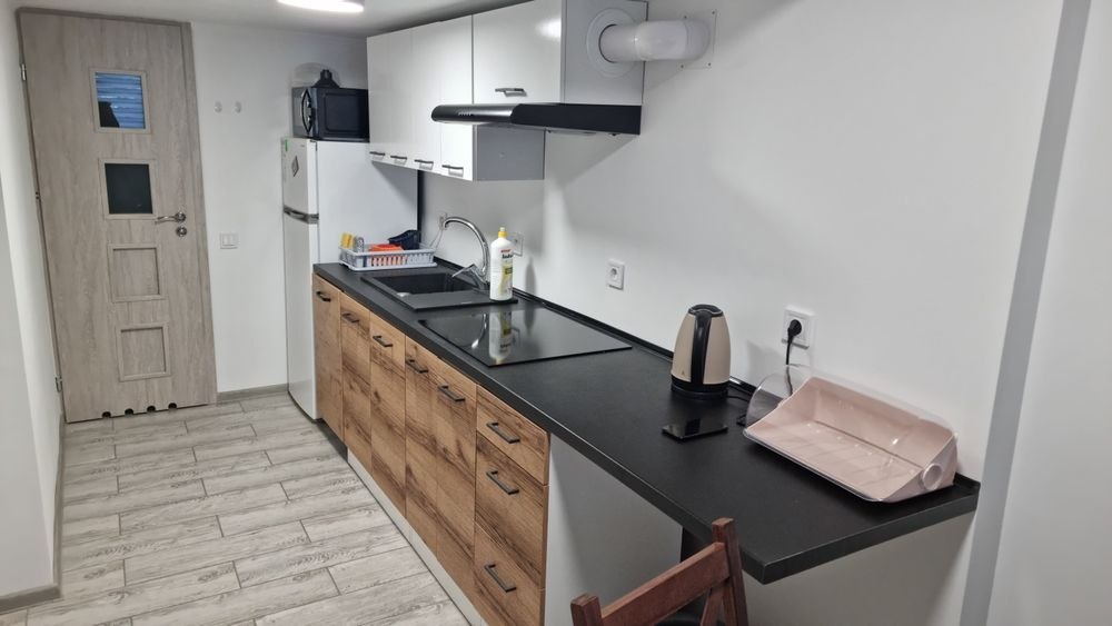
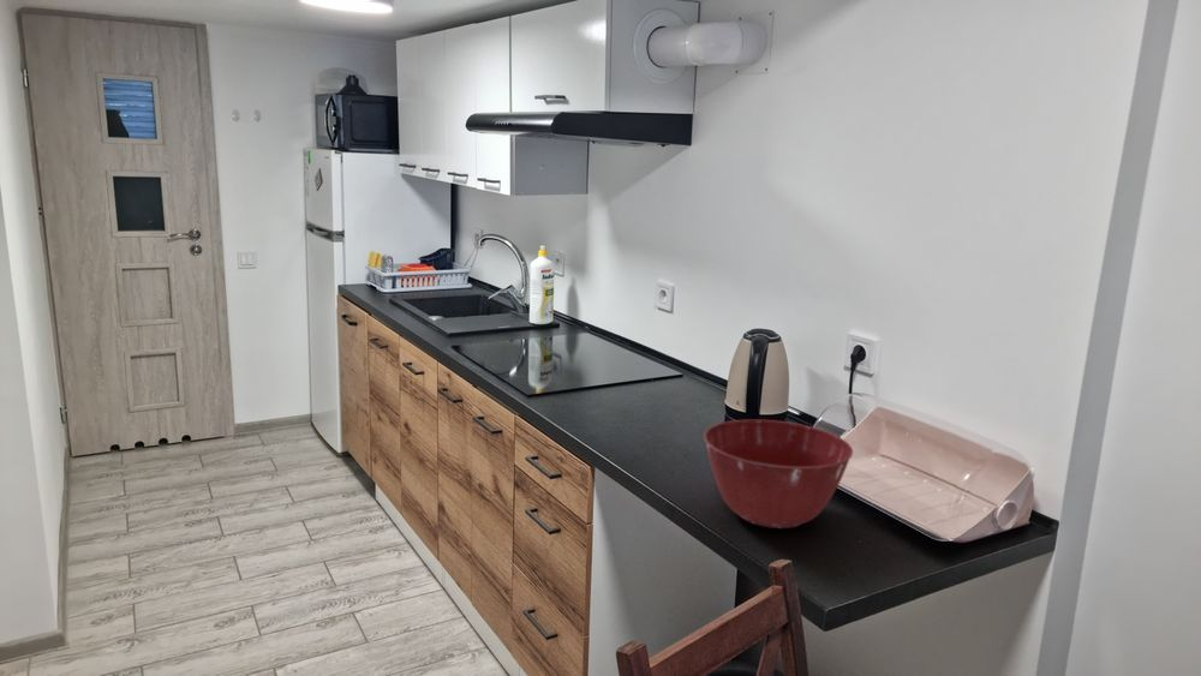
+ mixing bowl (773, 477)
